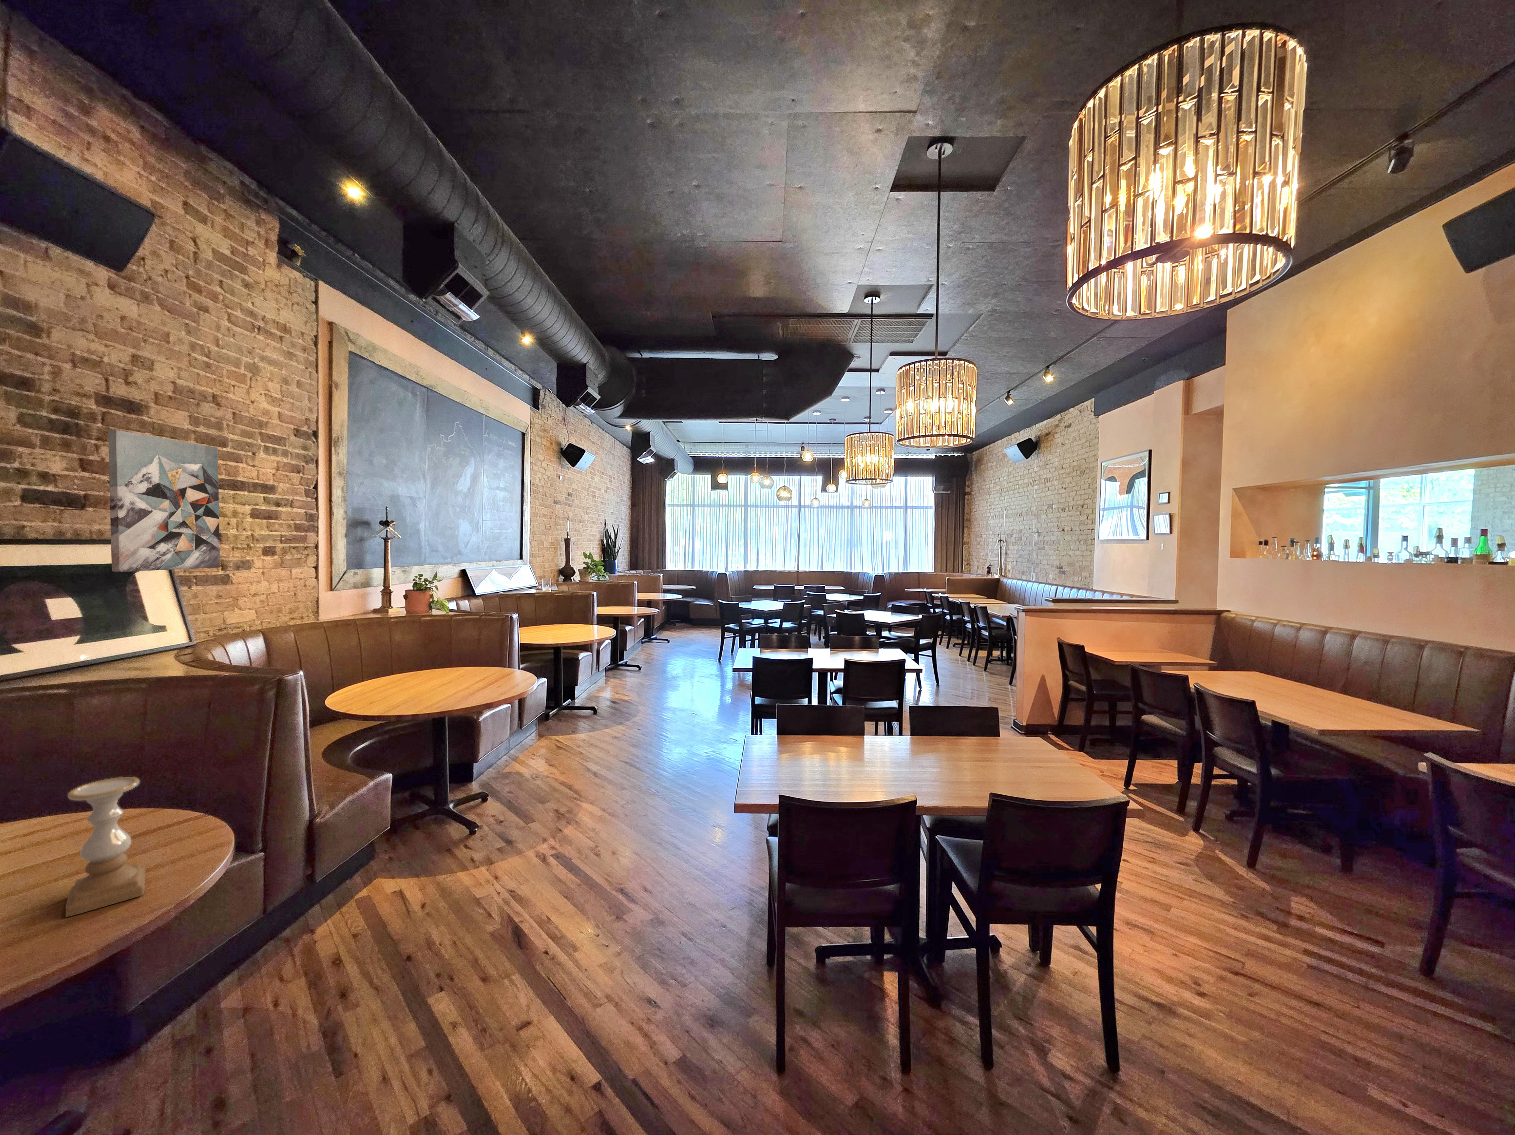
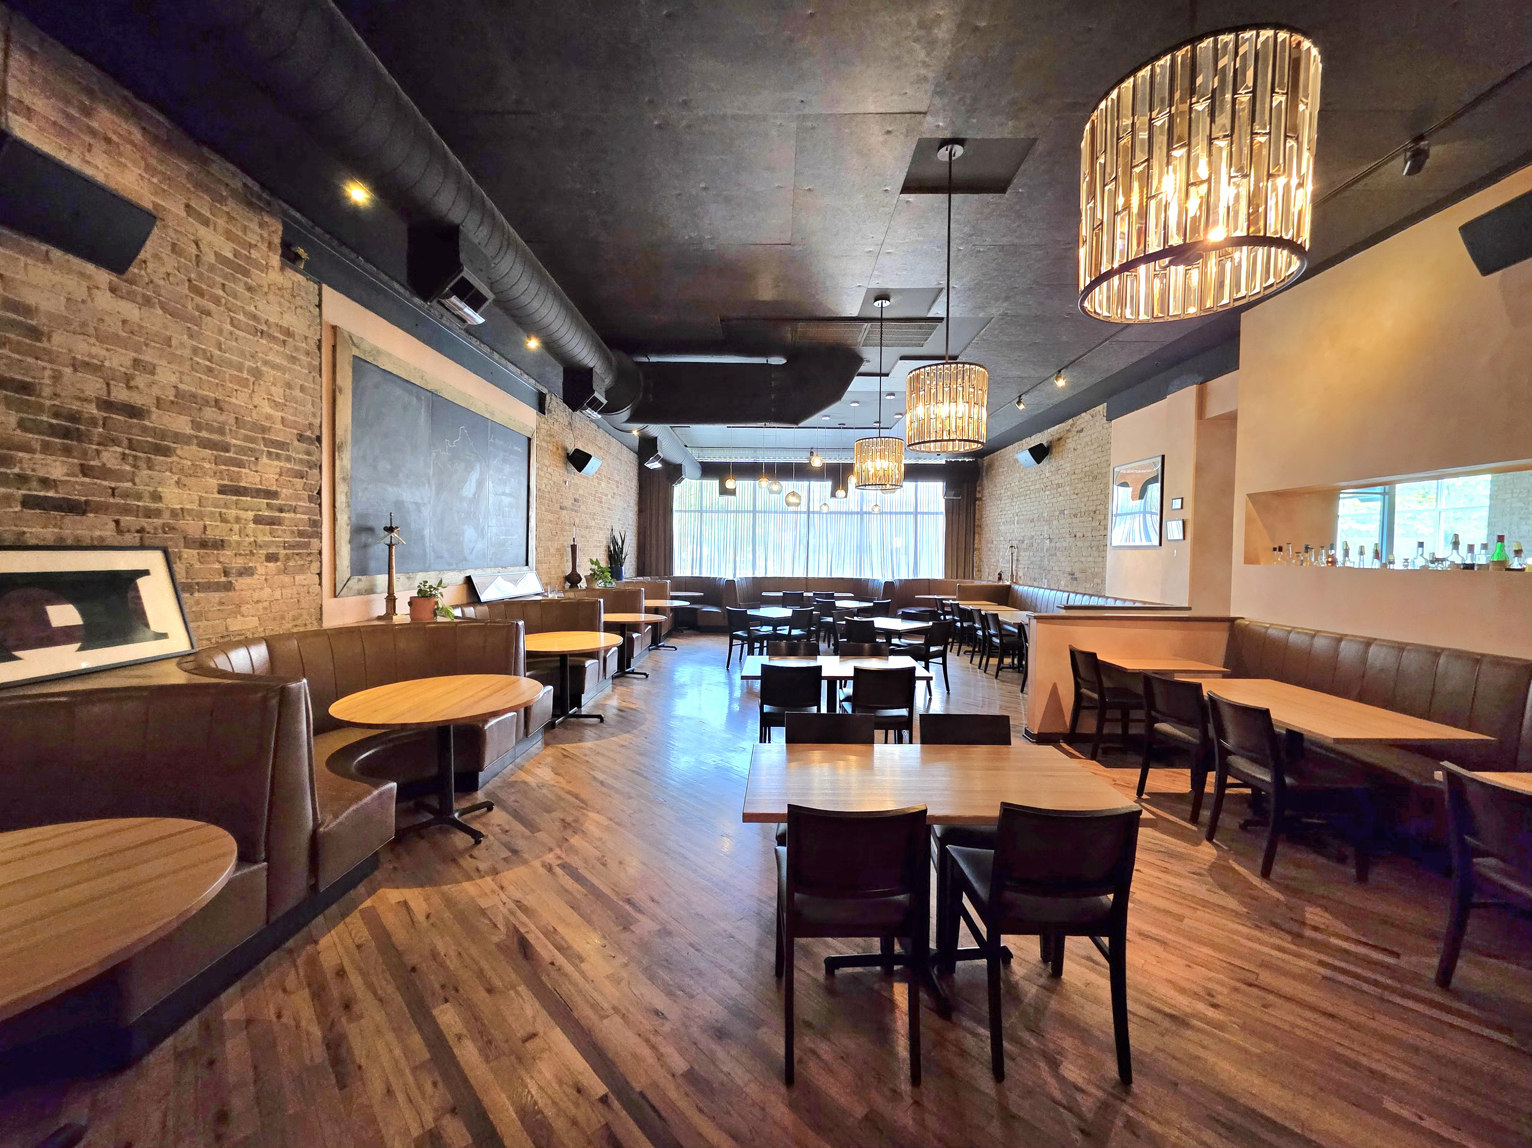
- wall art (168, 504)
- candle holder (106, 841)
